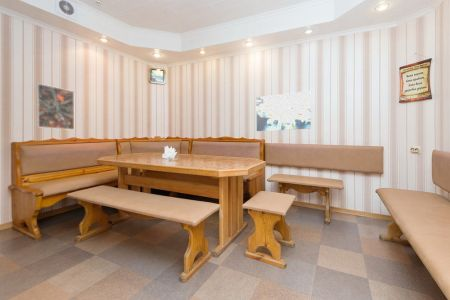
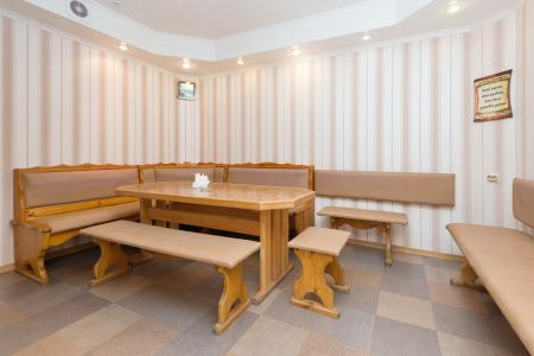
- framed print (56, 108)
- wall art (282, 112)
